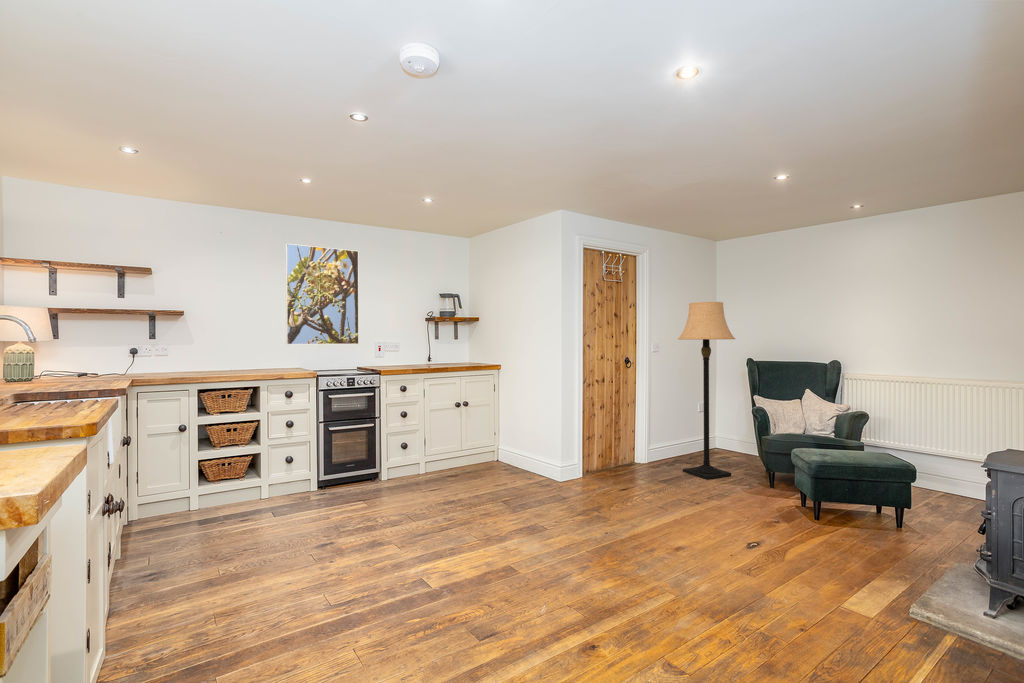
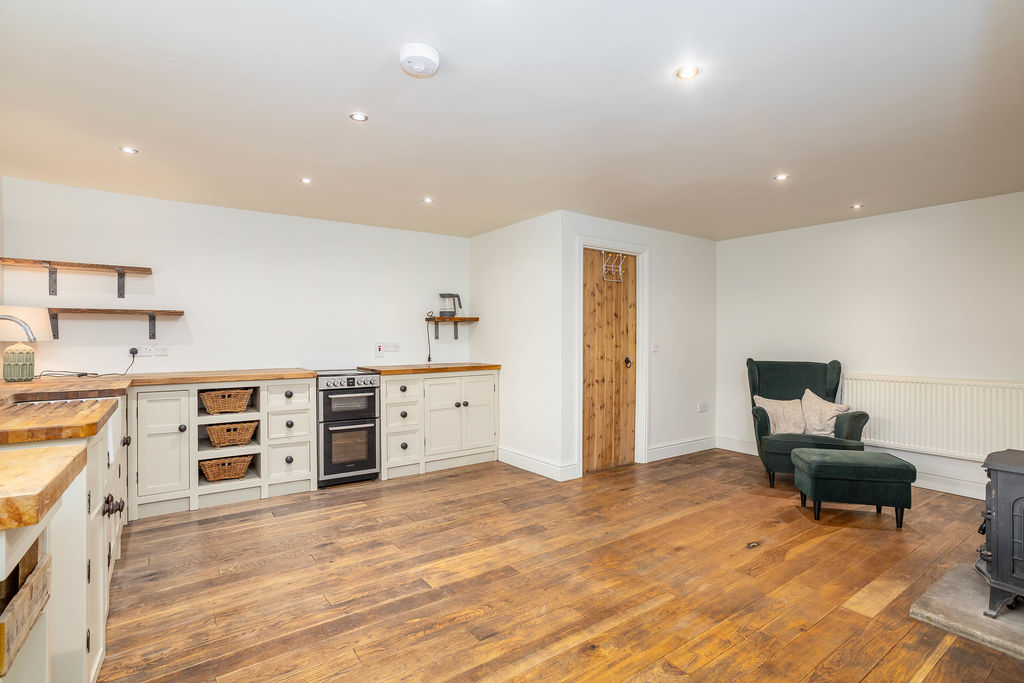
- lamp (706, 388)
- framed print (323, 295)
